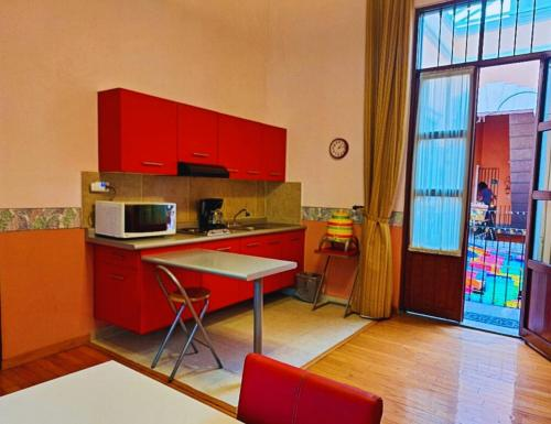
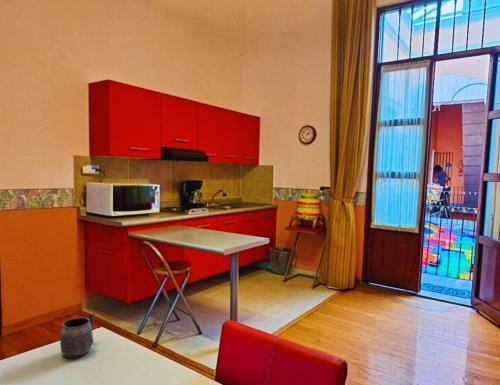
+ mug (80, 334)
